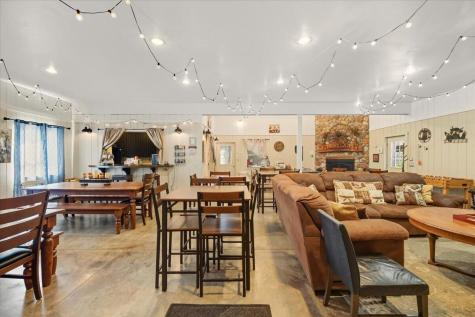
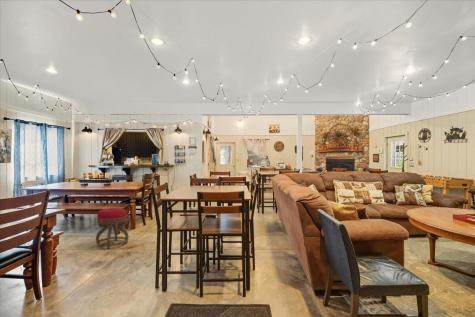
+ stool (111, 226)
